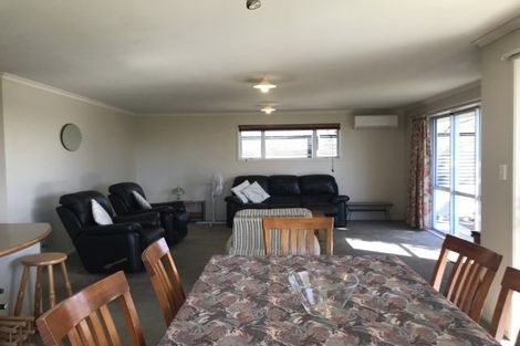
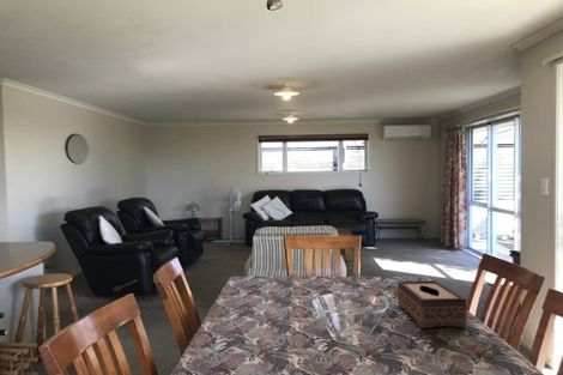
+ tissue box (429, 302)
